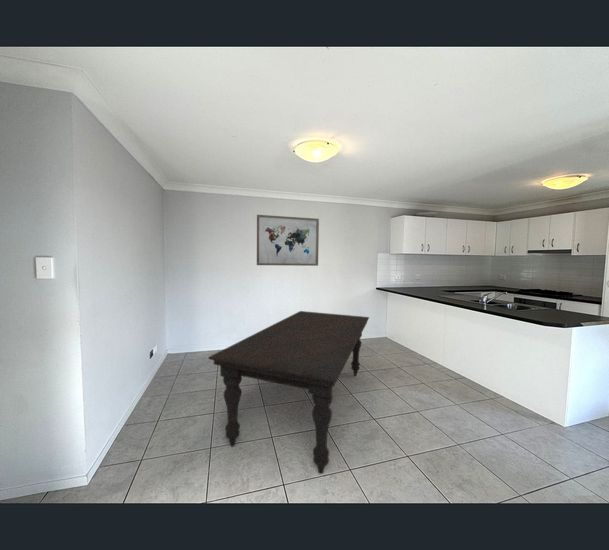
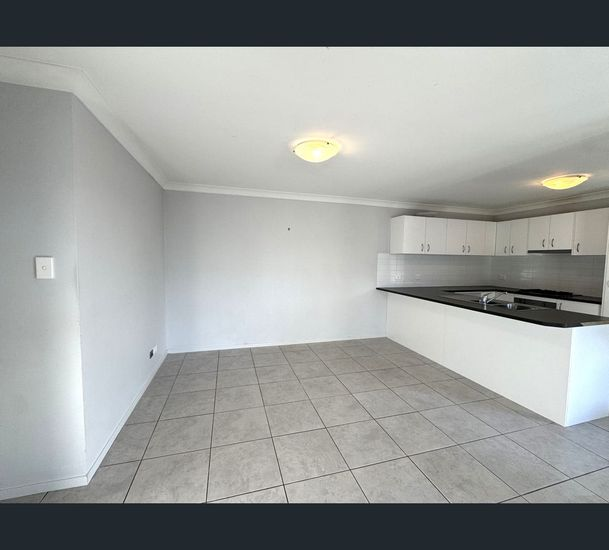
- dining table (310, 367)
- wall art (288, 241)
